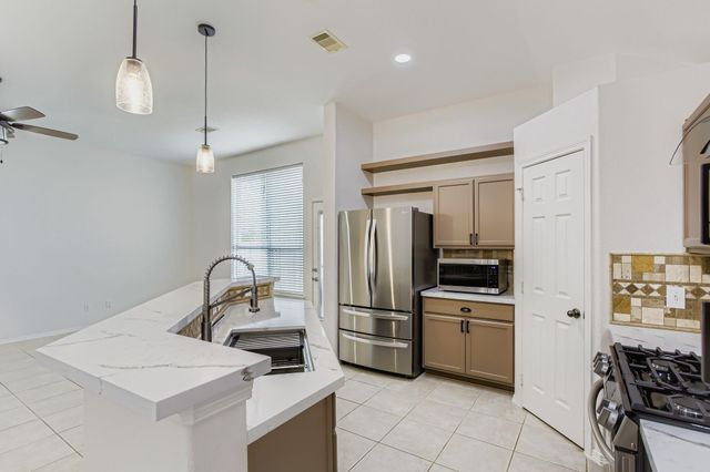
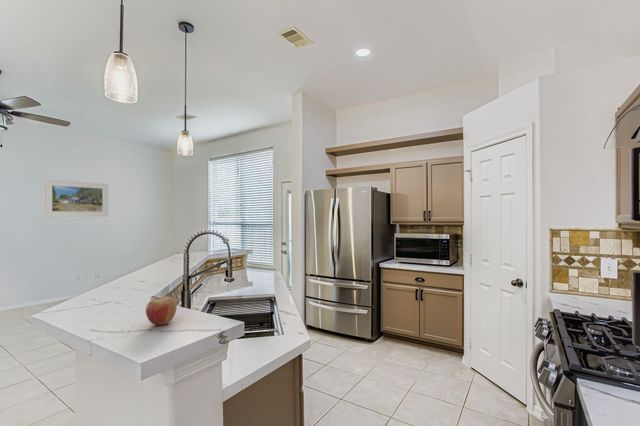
+ fruit (161, 309)
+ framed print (78, 199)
